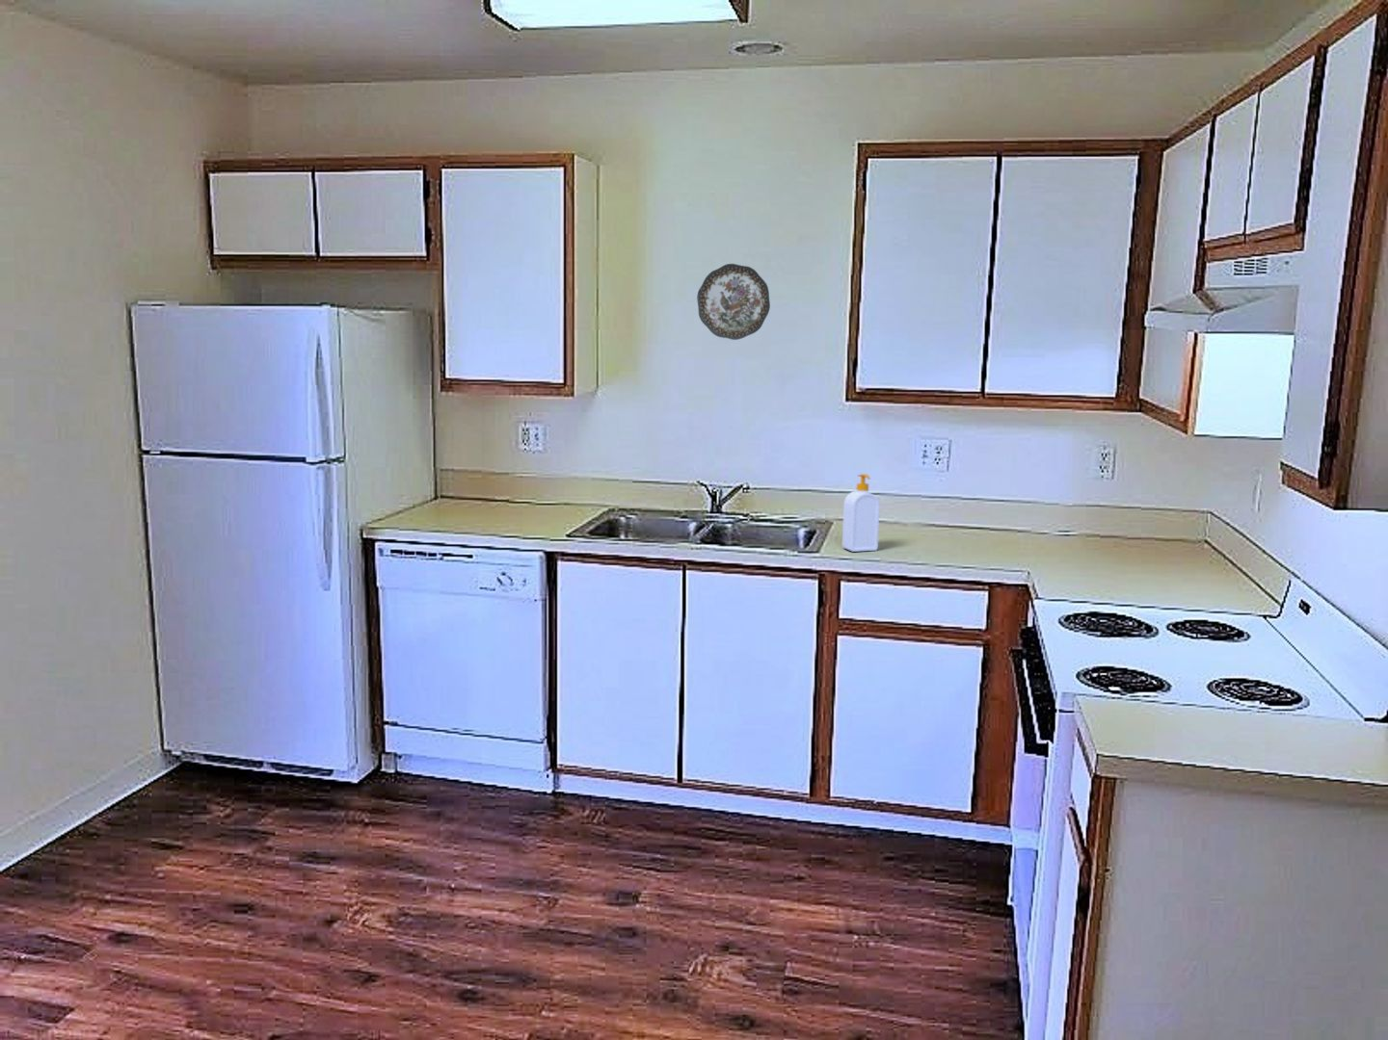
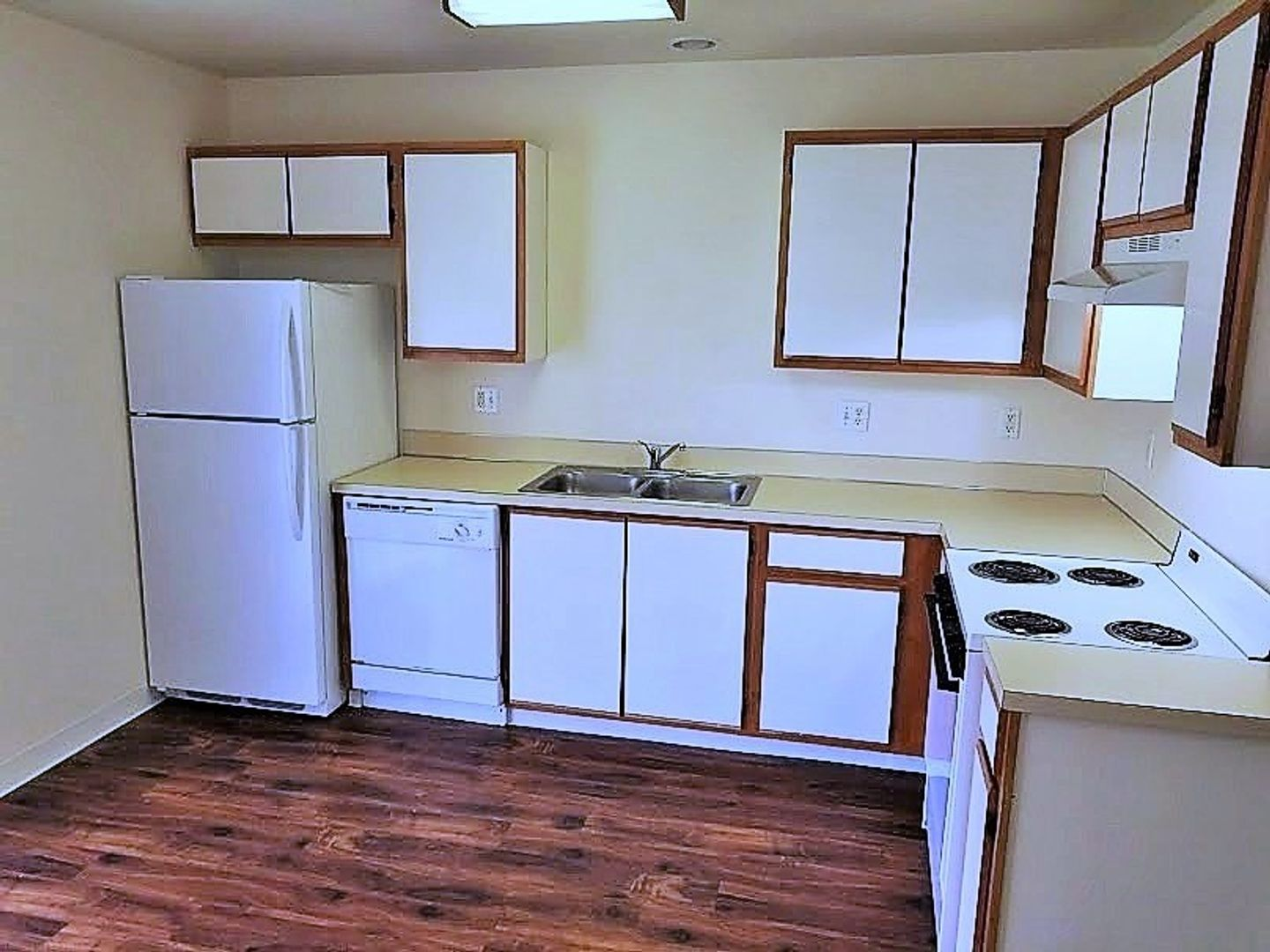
- decorative plate (733, 302)
- soap bottle (861, 511)
